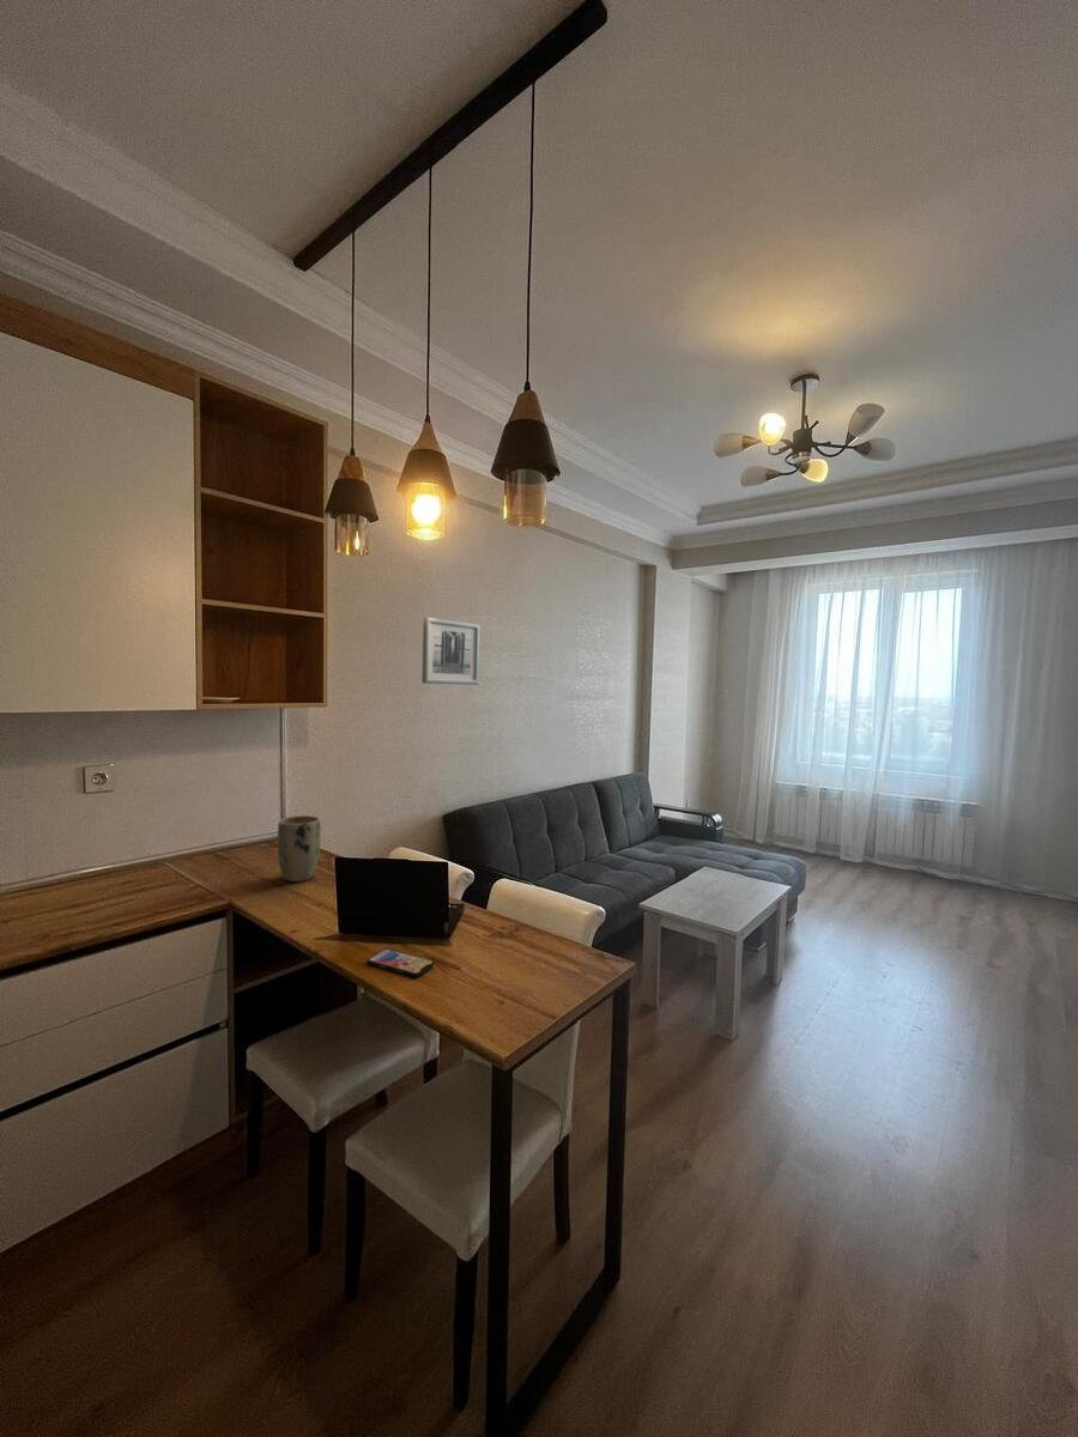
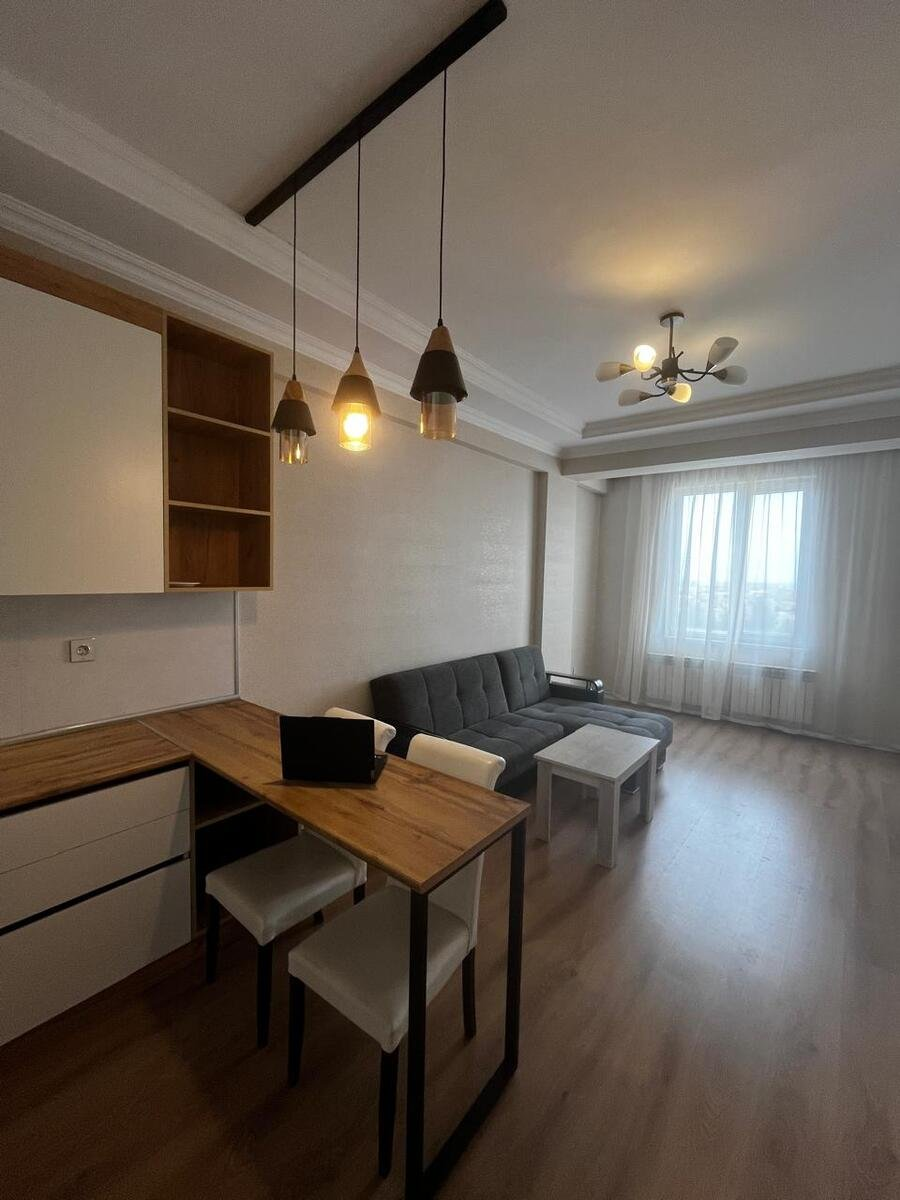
- smartphone (400, 962)
- plant pot (298, 848)
- wall art (452, 653)
